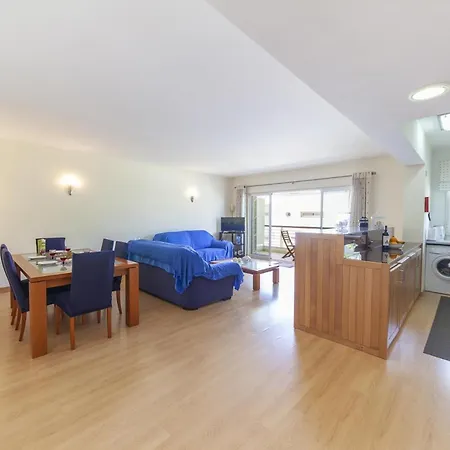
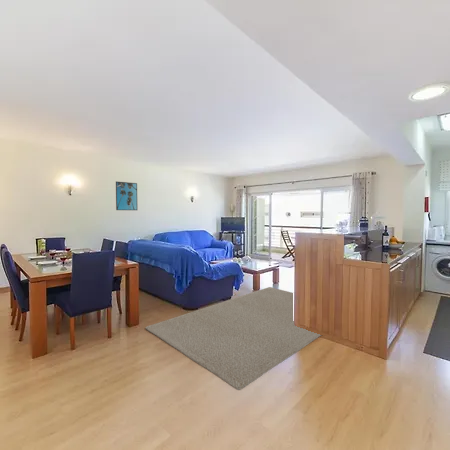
+ rug (260, 318)
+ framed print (126, 196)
